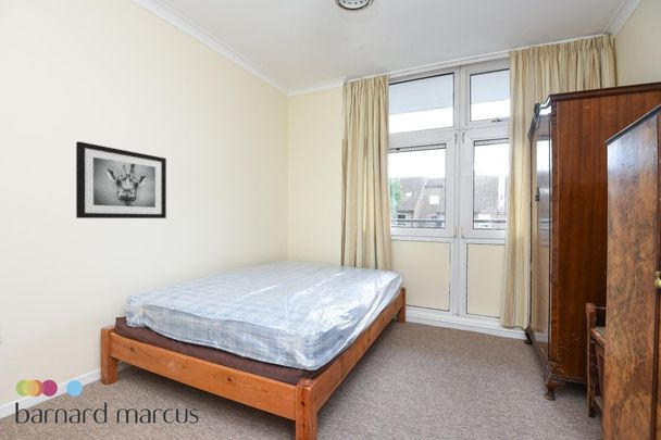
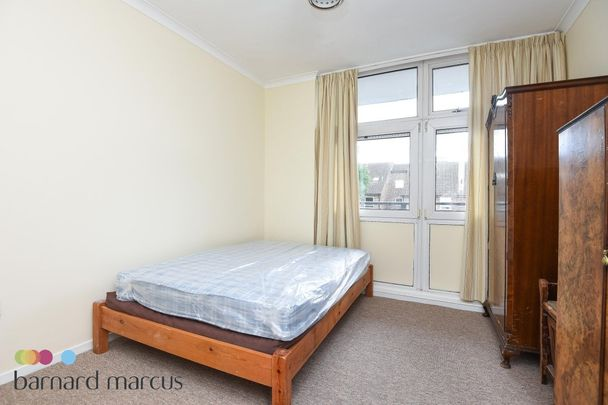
- wall art (126, 185)
